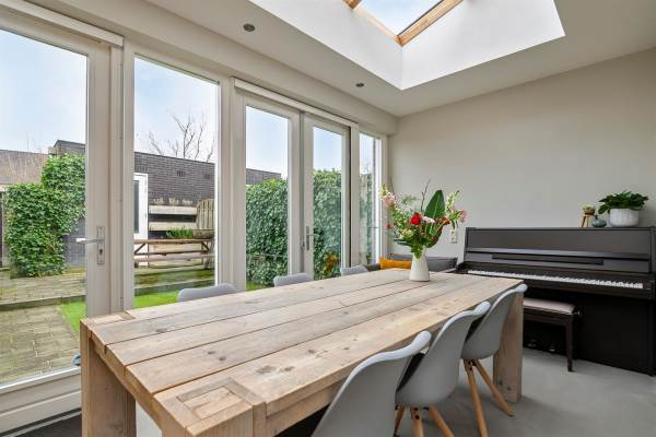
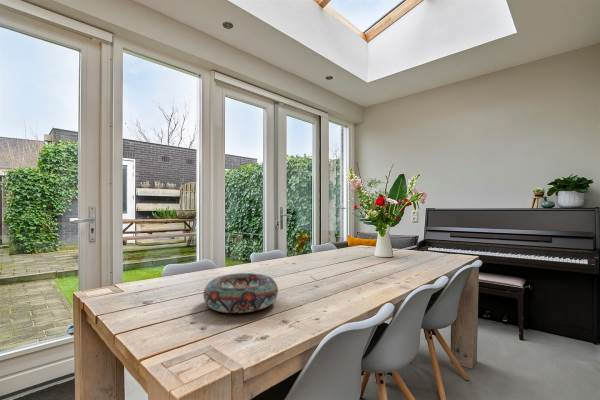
+ decorative bowl (241, 291)
